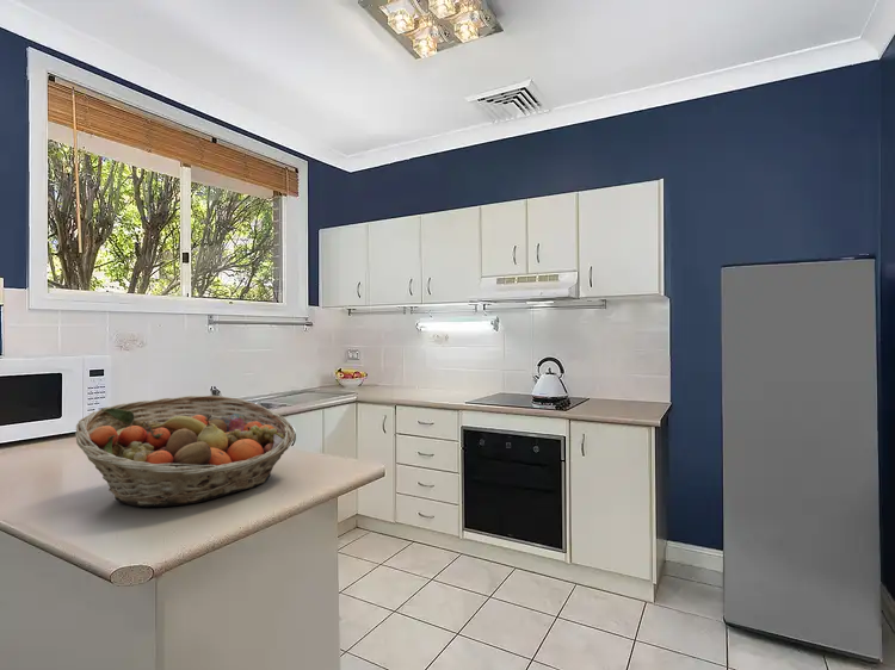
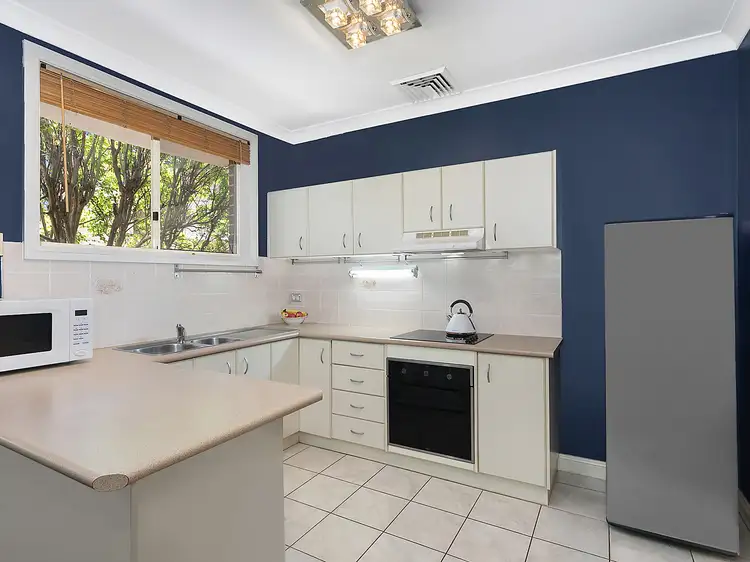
- fruit basket (195, 443)
